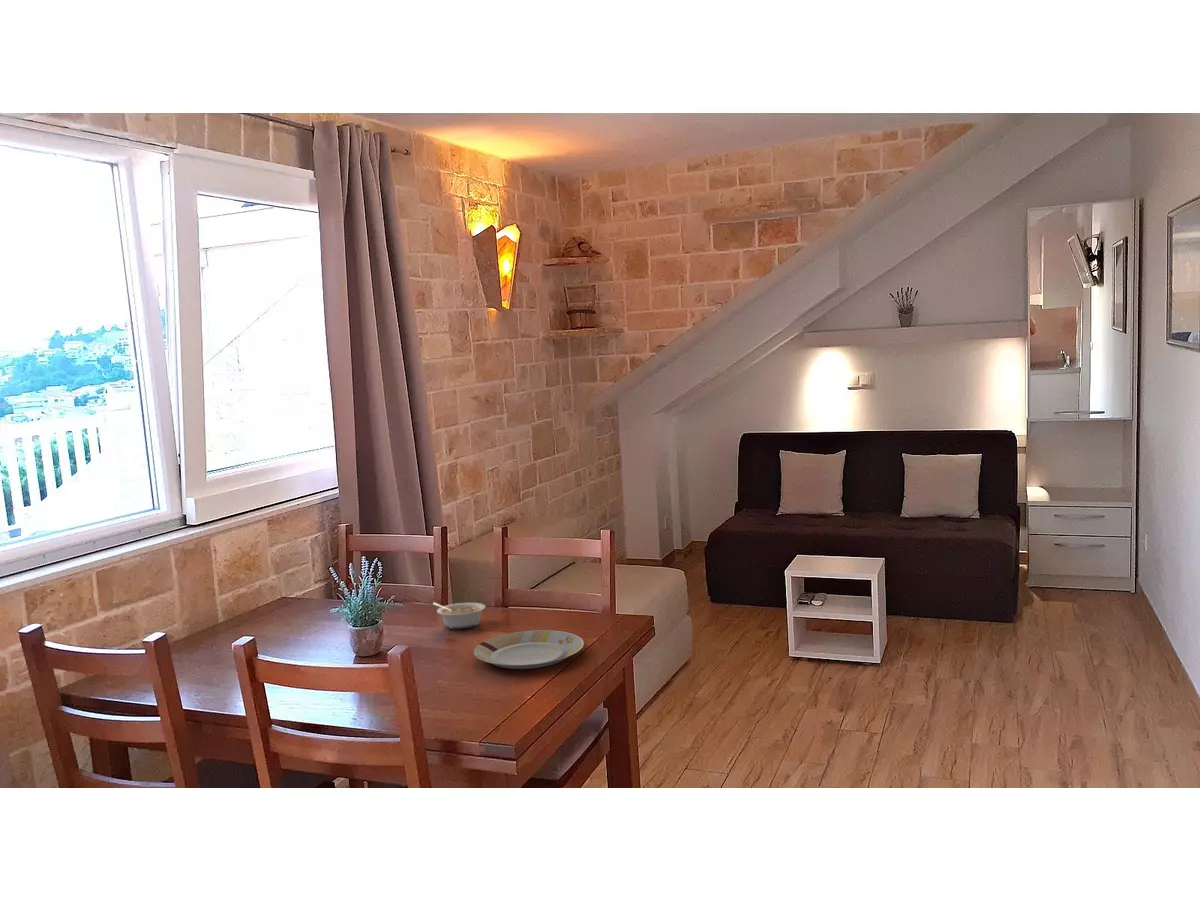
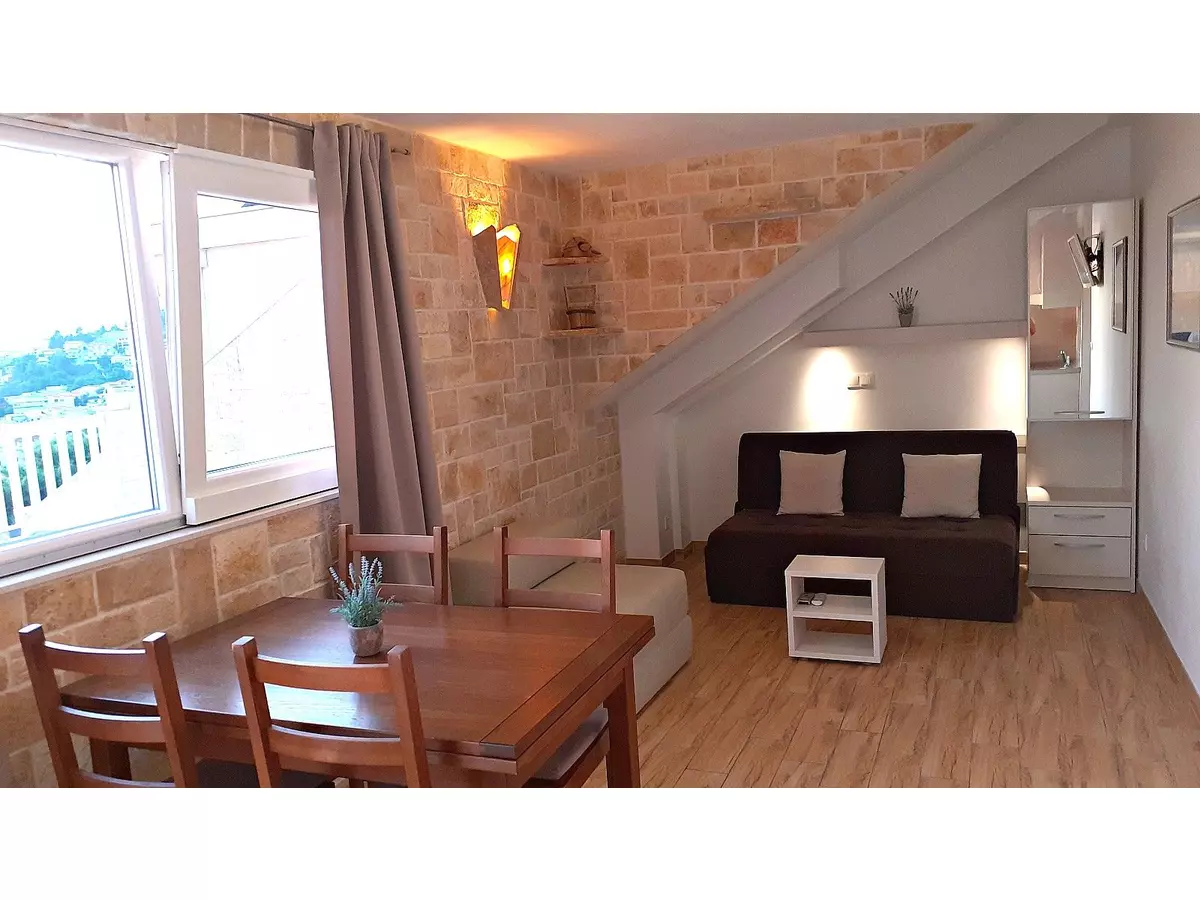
- legume (459, 615)
- plate (529, 650)
